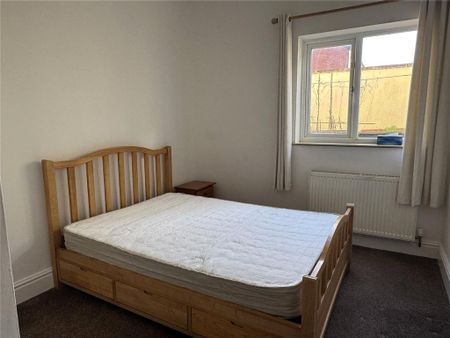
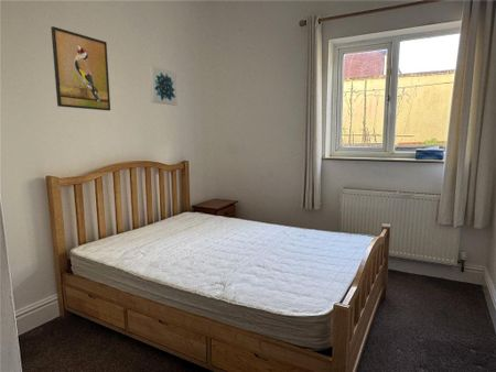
+ wall art (163, 86)
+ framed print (83, 72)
